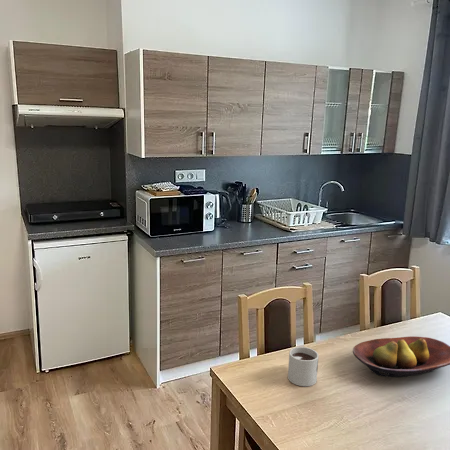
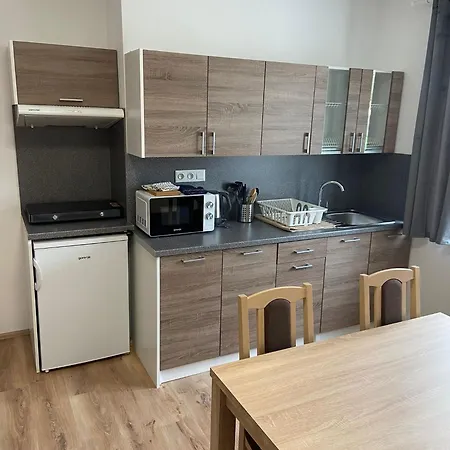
- fruit bowl (405, 353)
- mug (300, 364)
